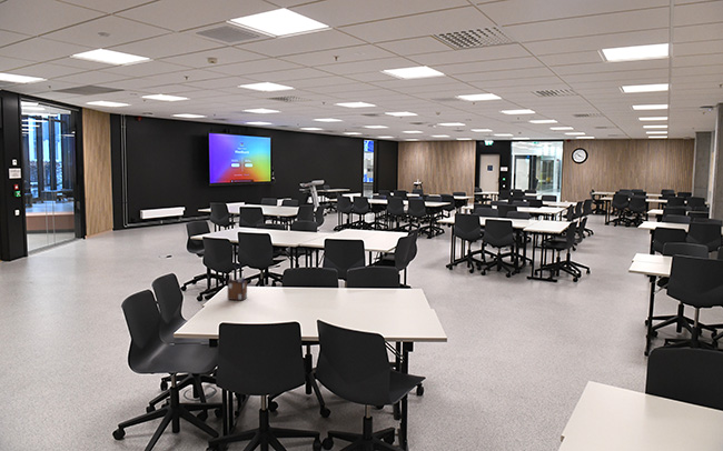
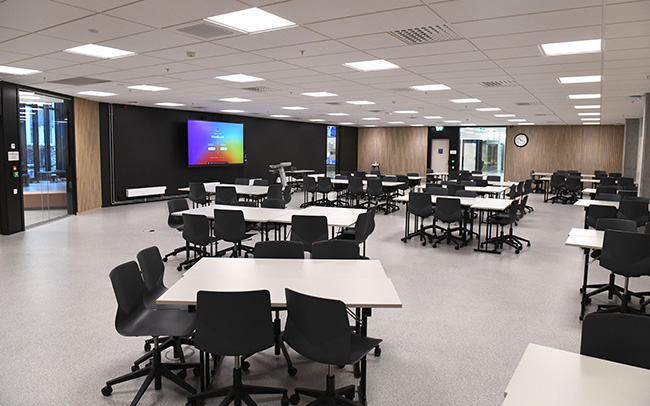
- desk organizer (237, 287)
